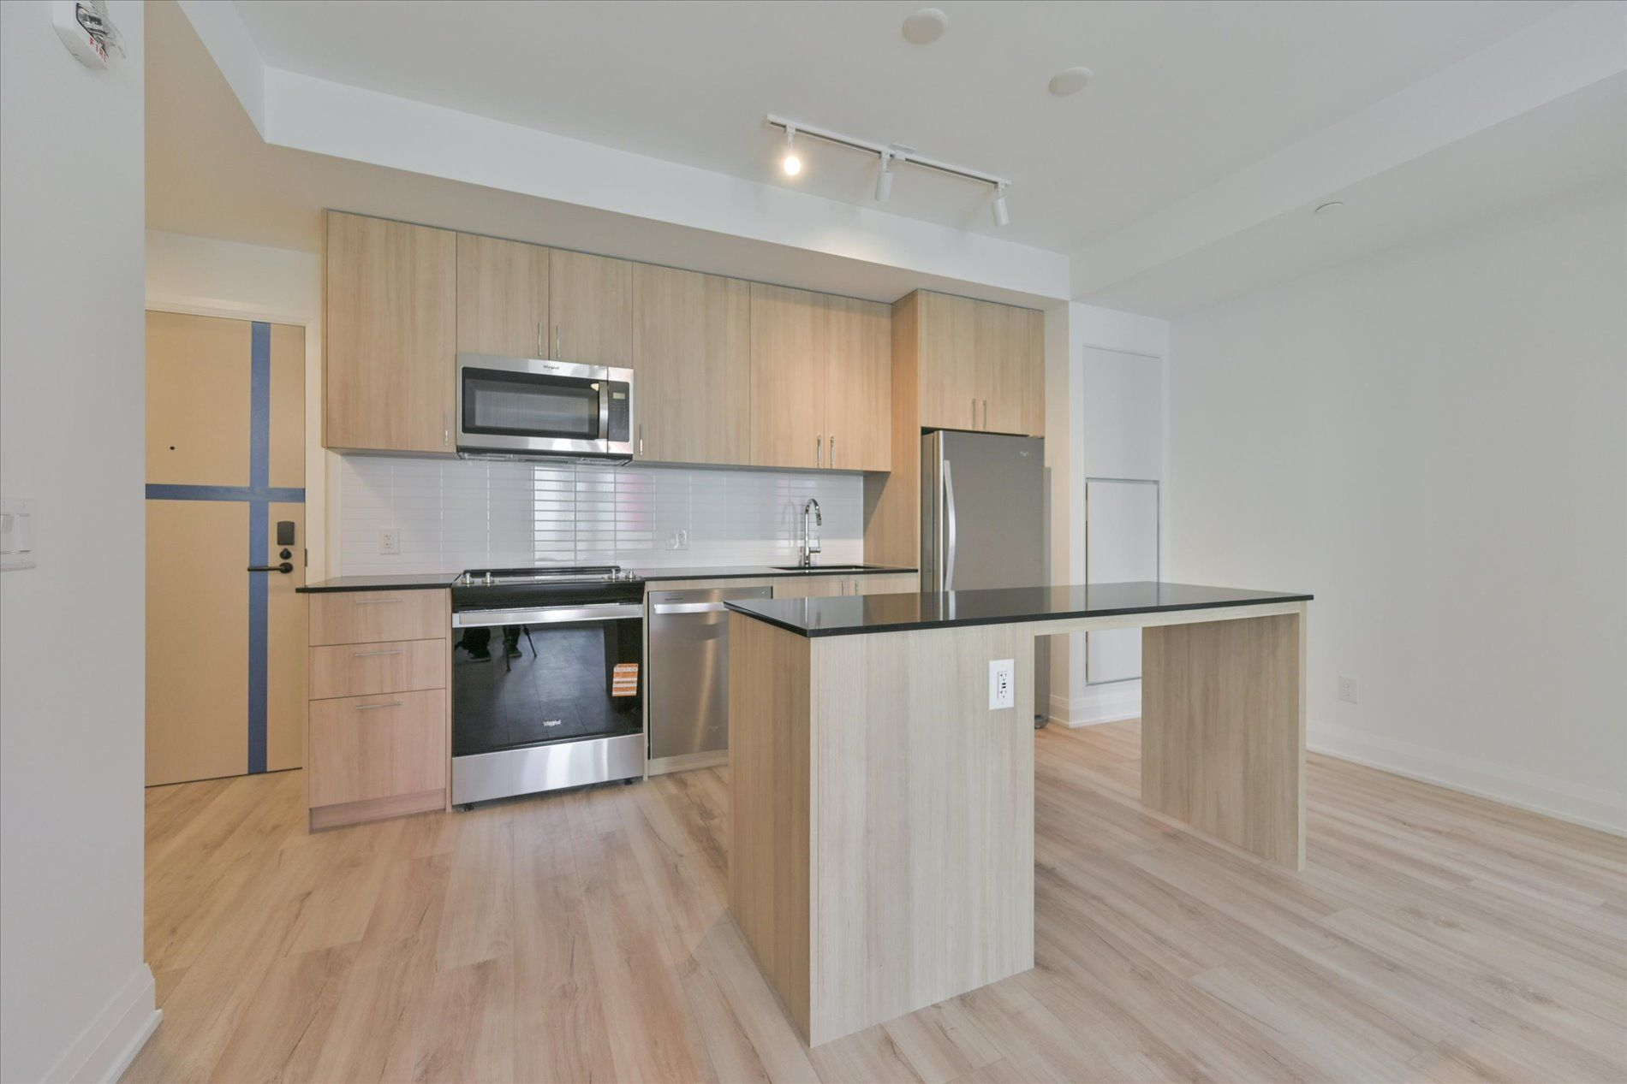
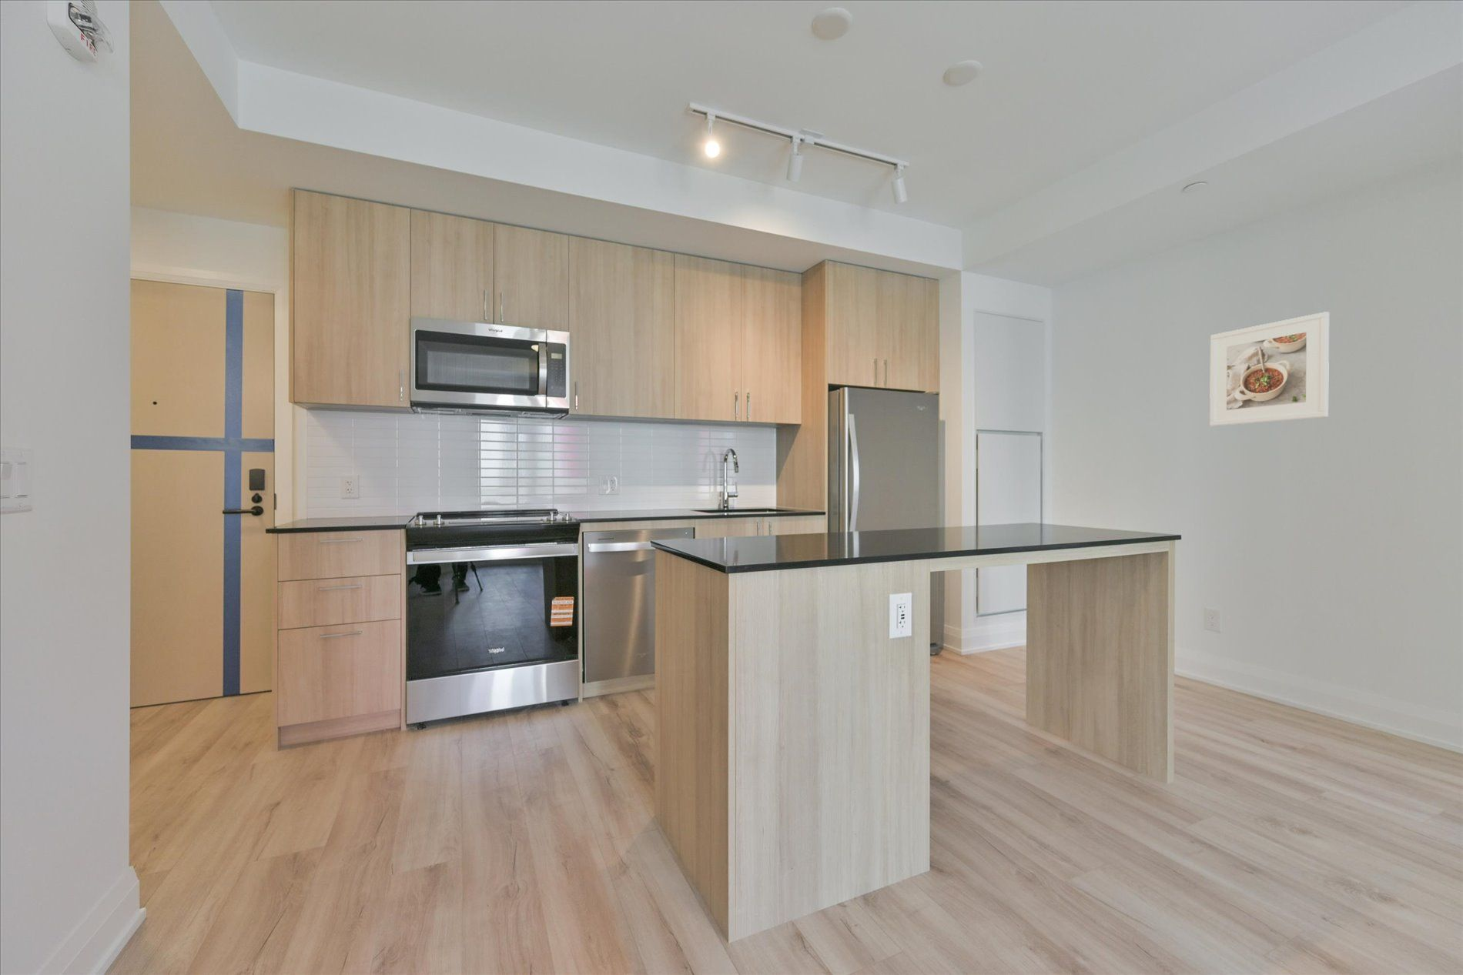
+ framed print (1265, 372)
